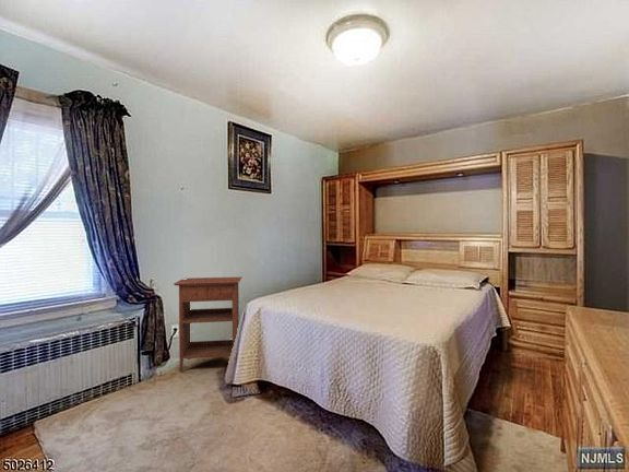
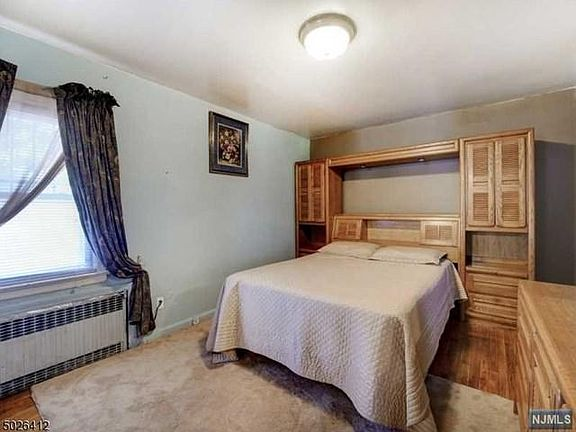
- nightstand (210, 321)
